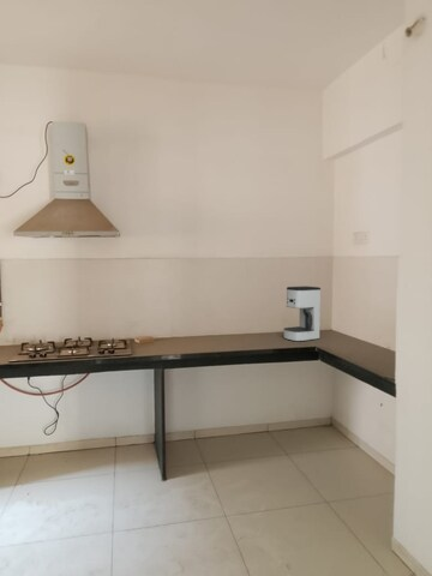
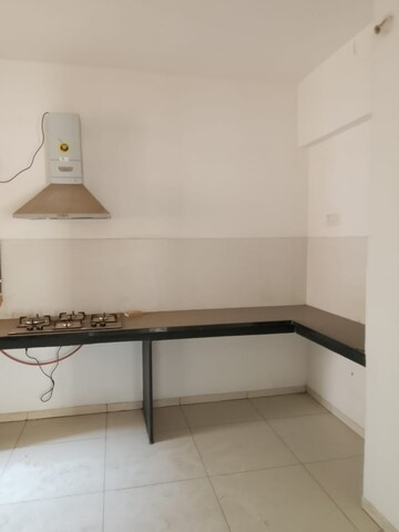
- coffee maker (301, 313)
